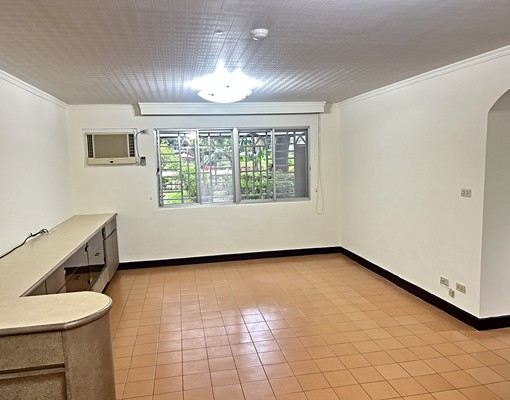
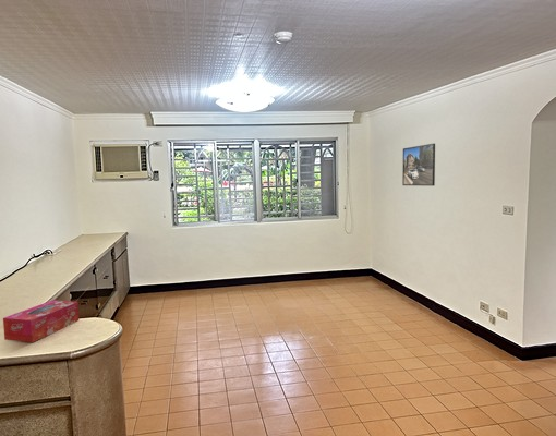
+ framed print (418, 166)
+ tissue box (43, 319)
